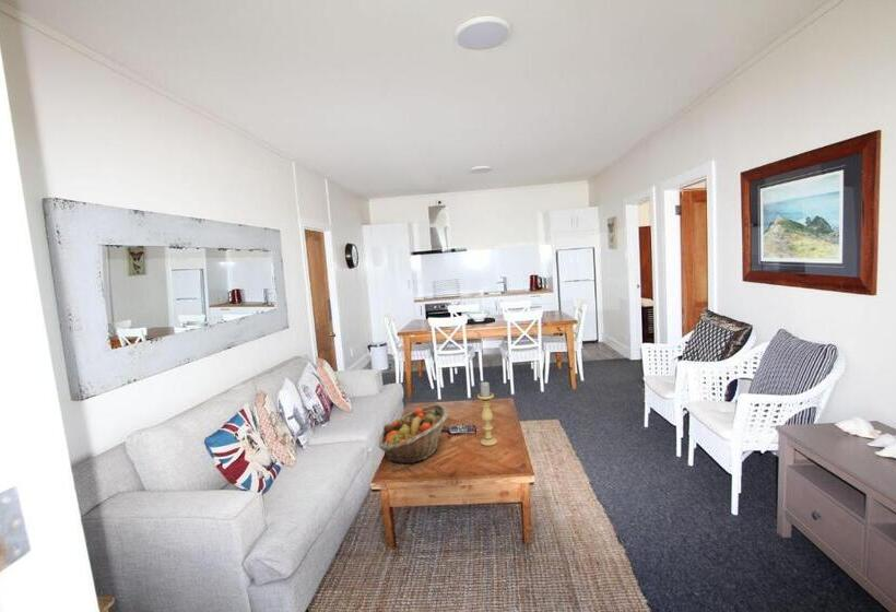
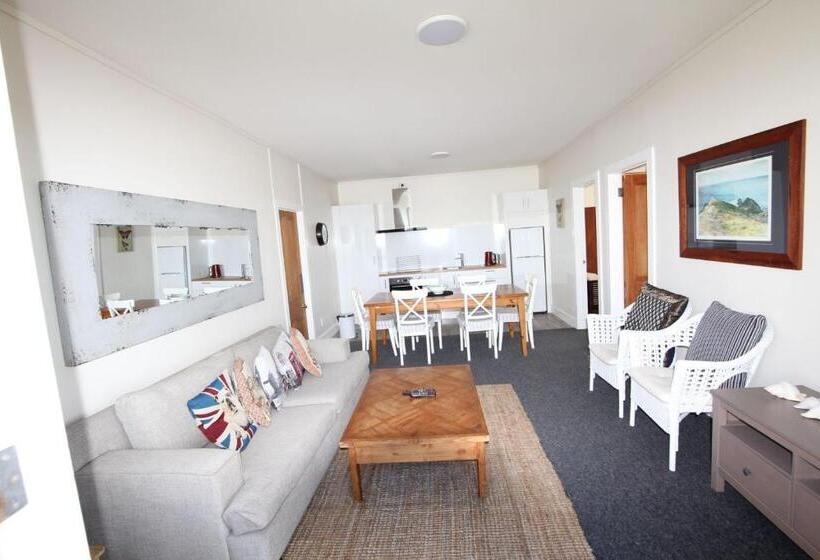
- fruit basket (414, 432)
- candle holder (486, 412)
